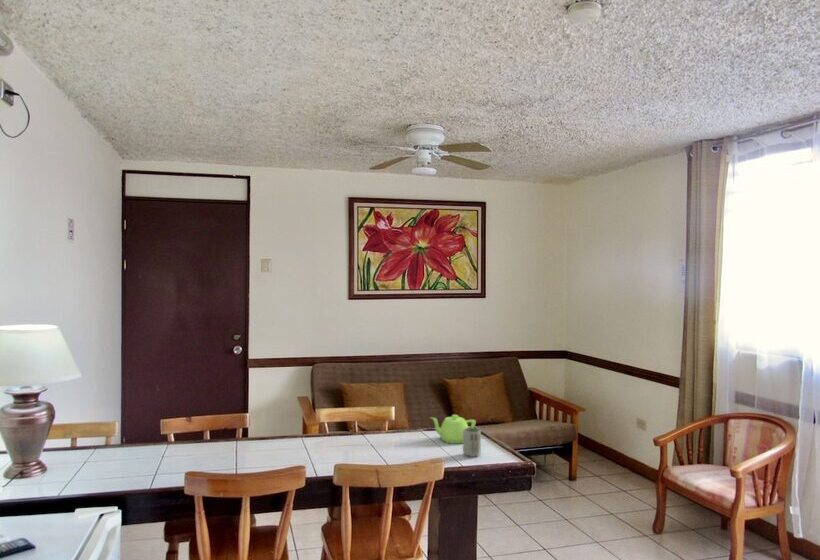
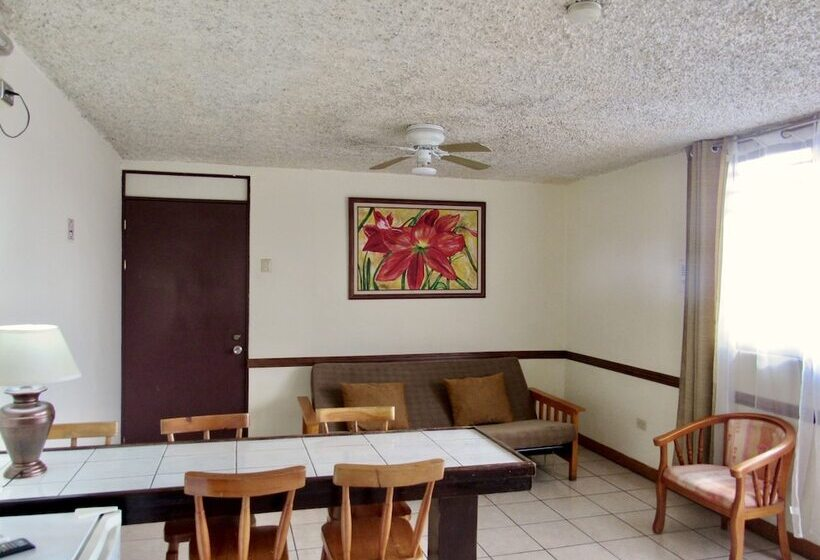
- cup (471, 442)
- teapot (452, 427)
